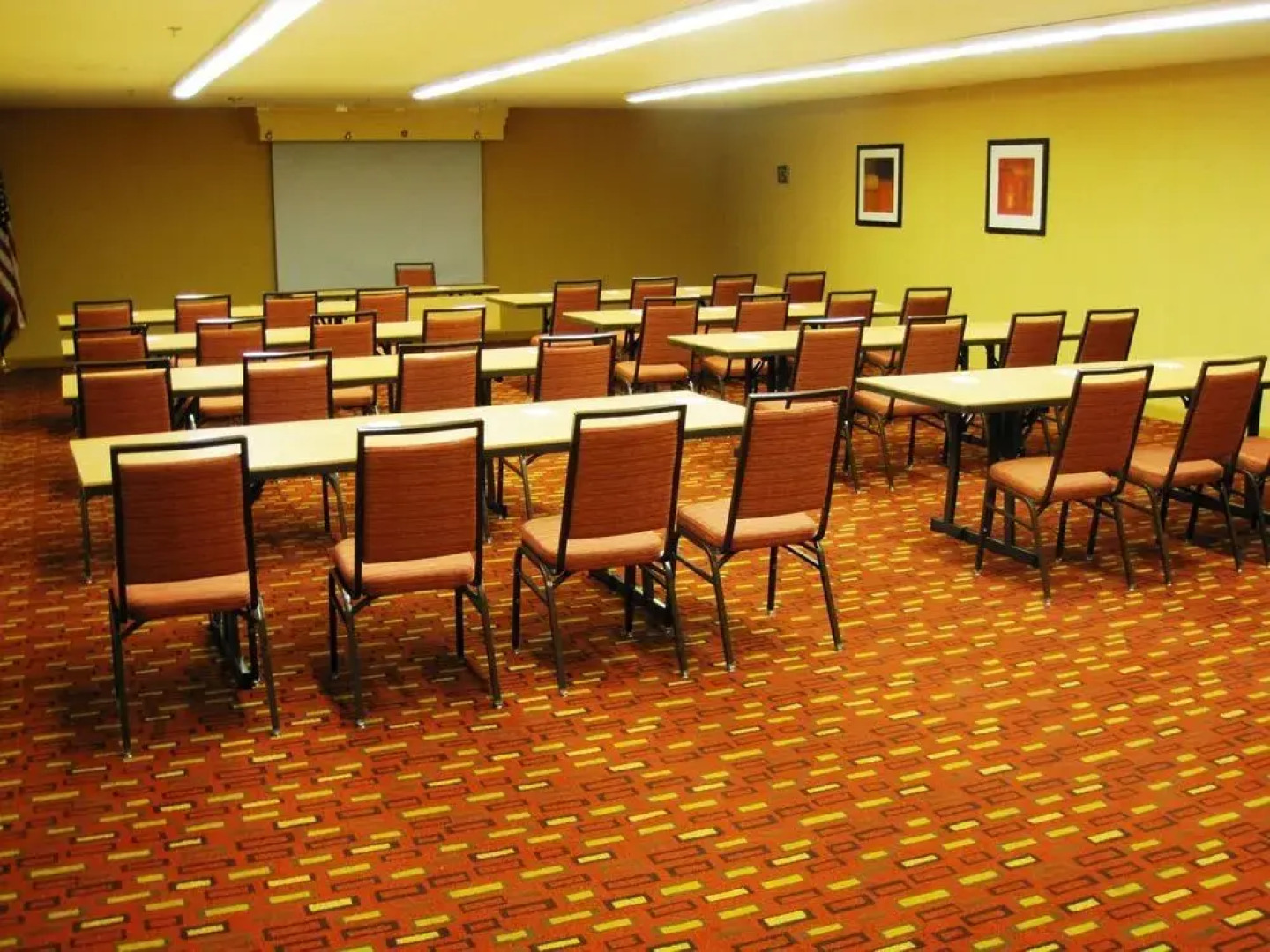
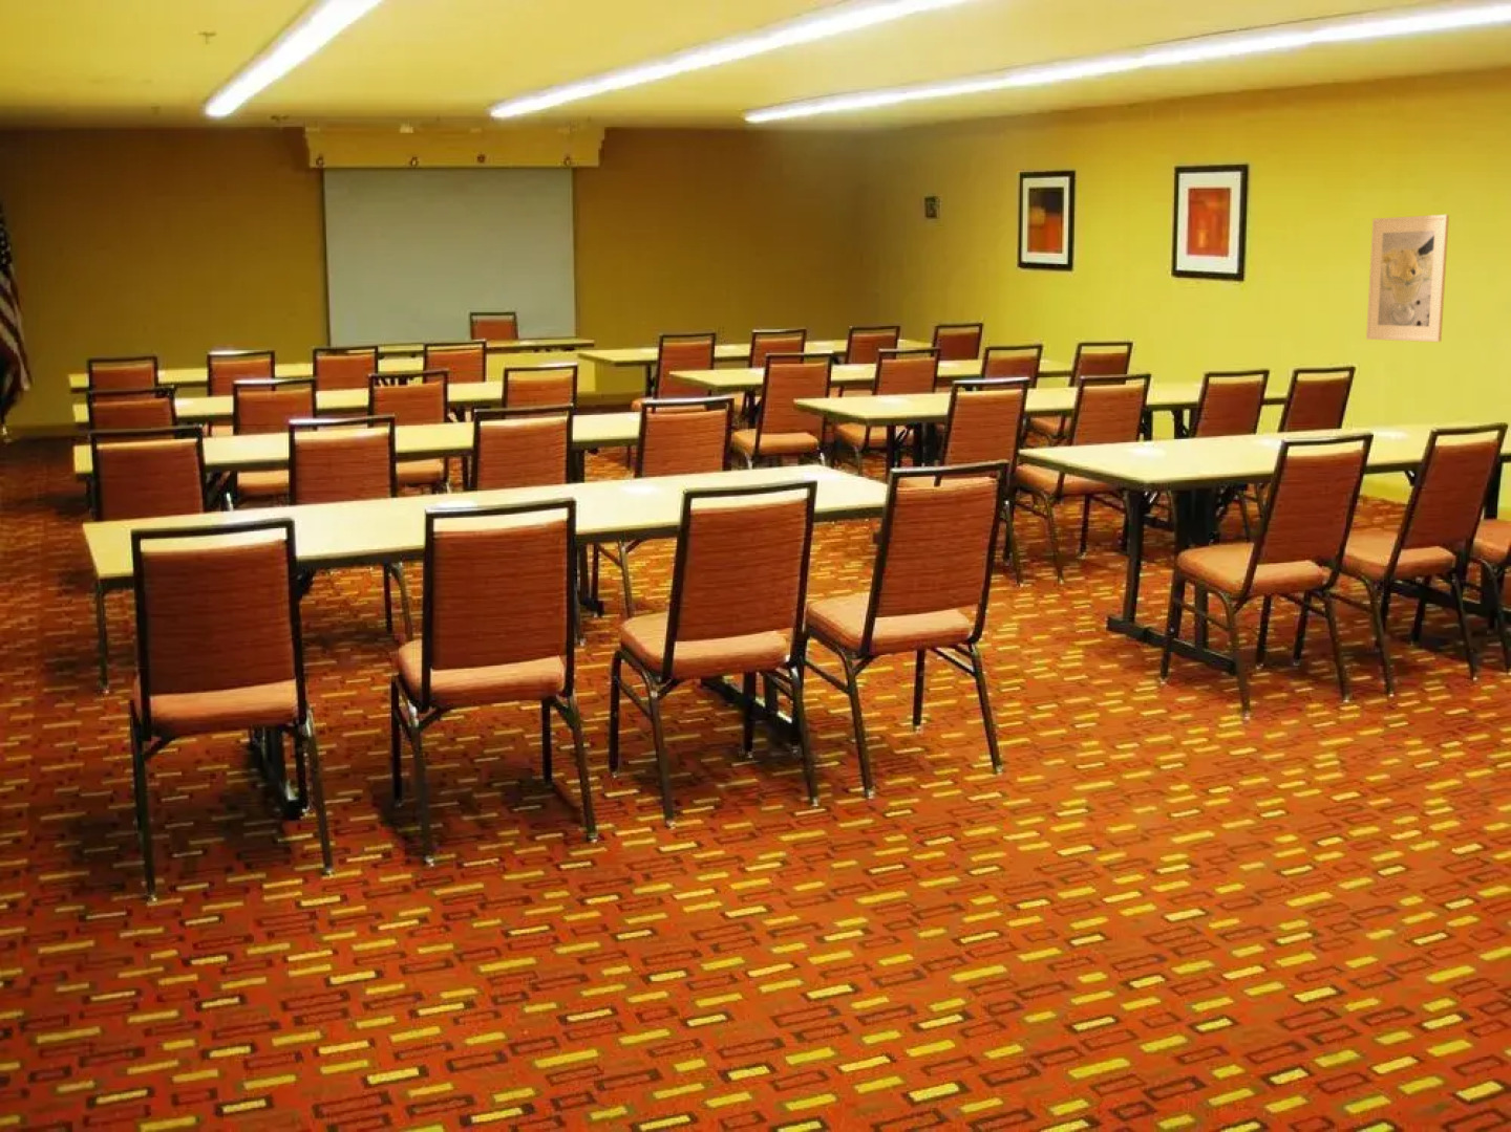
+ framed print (1406, 278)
